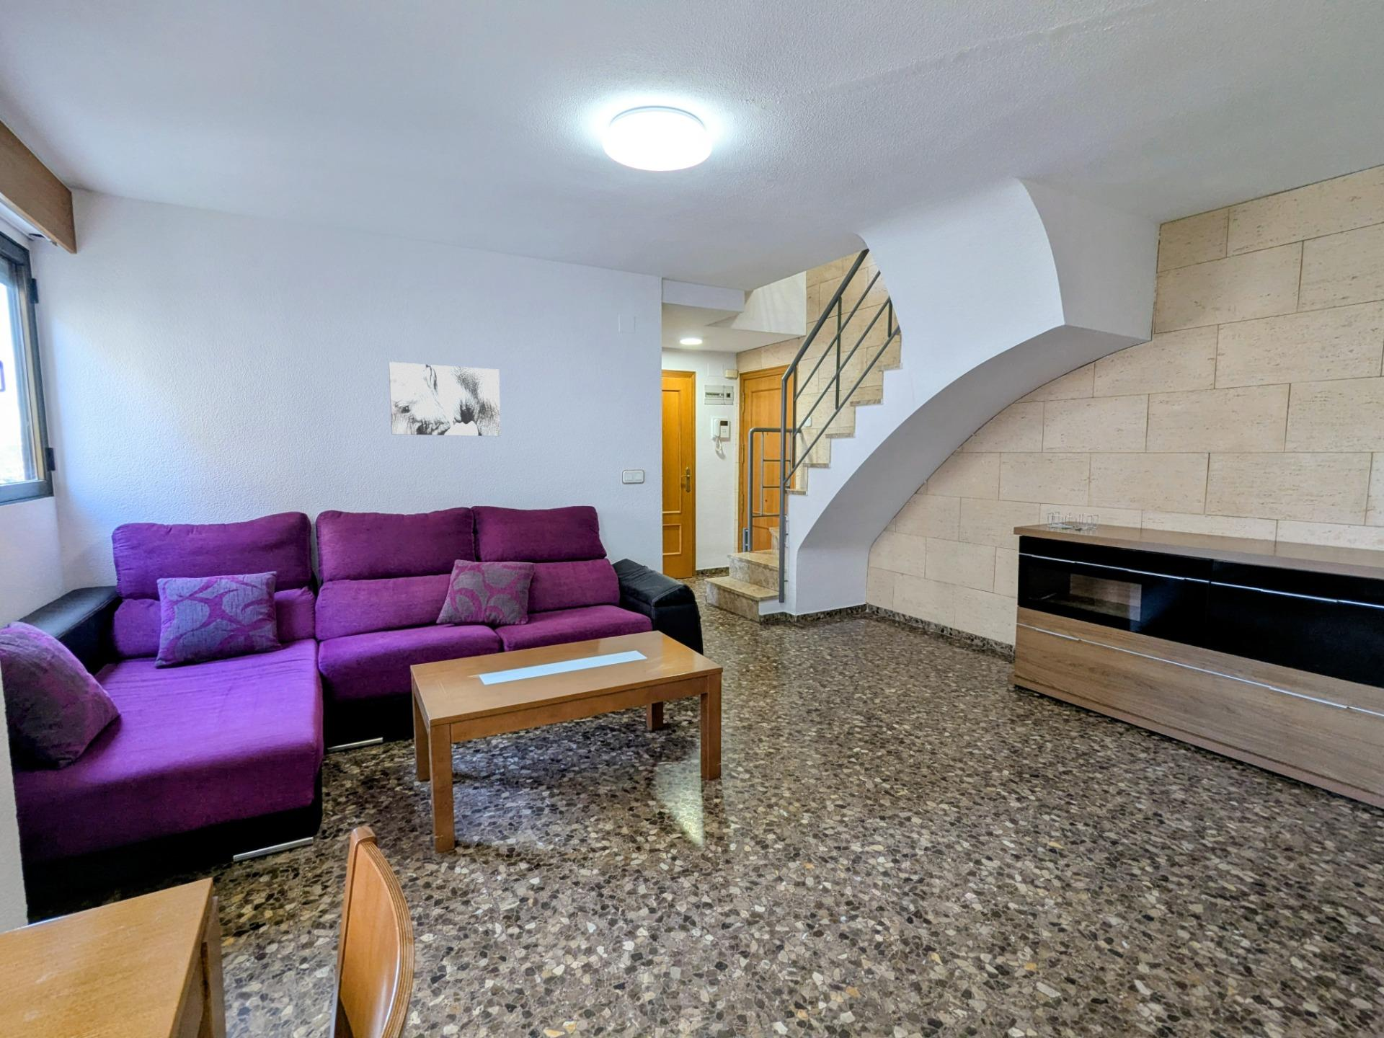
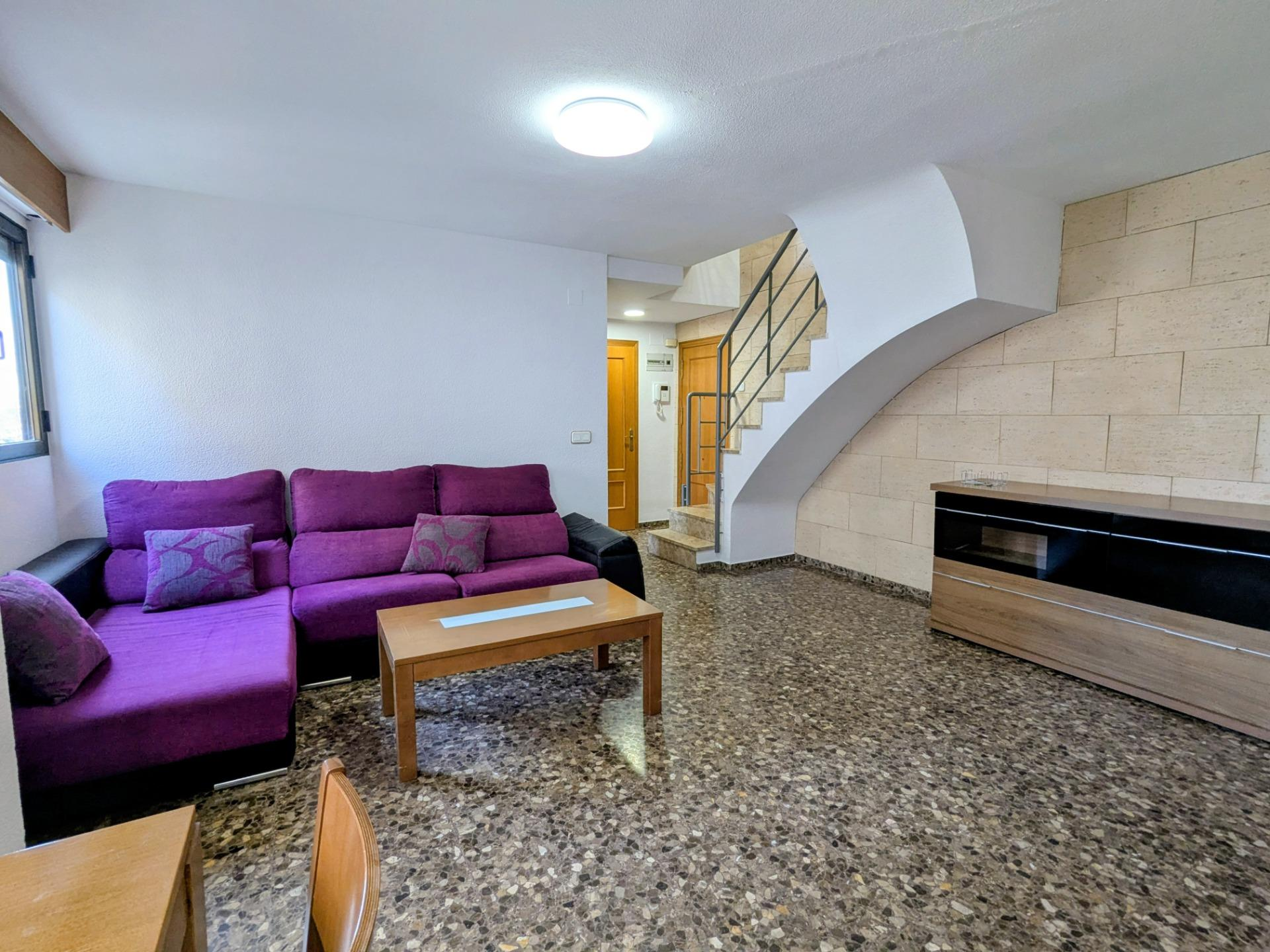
- wall art (447, 401)
